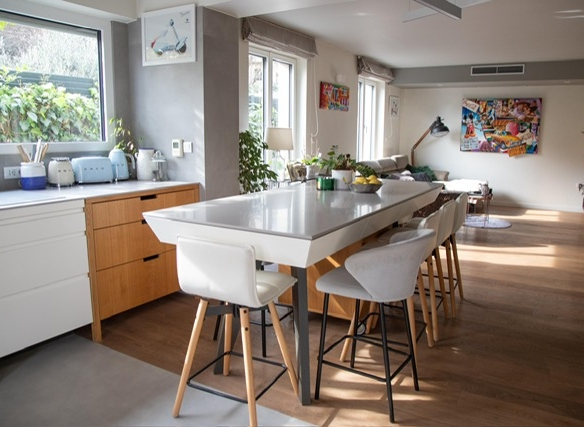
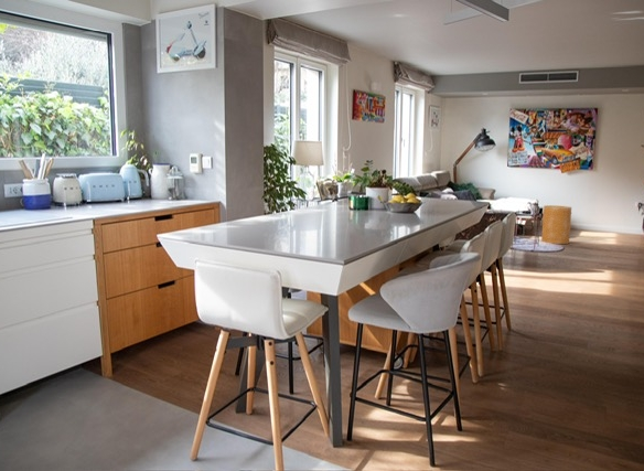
+ basket (556, 224)
